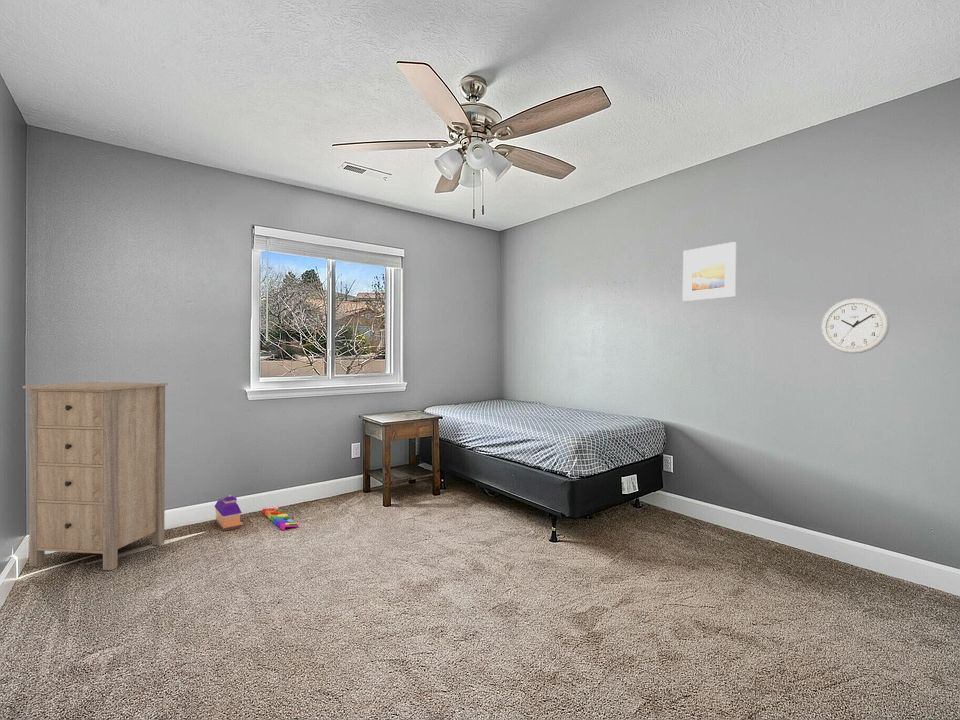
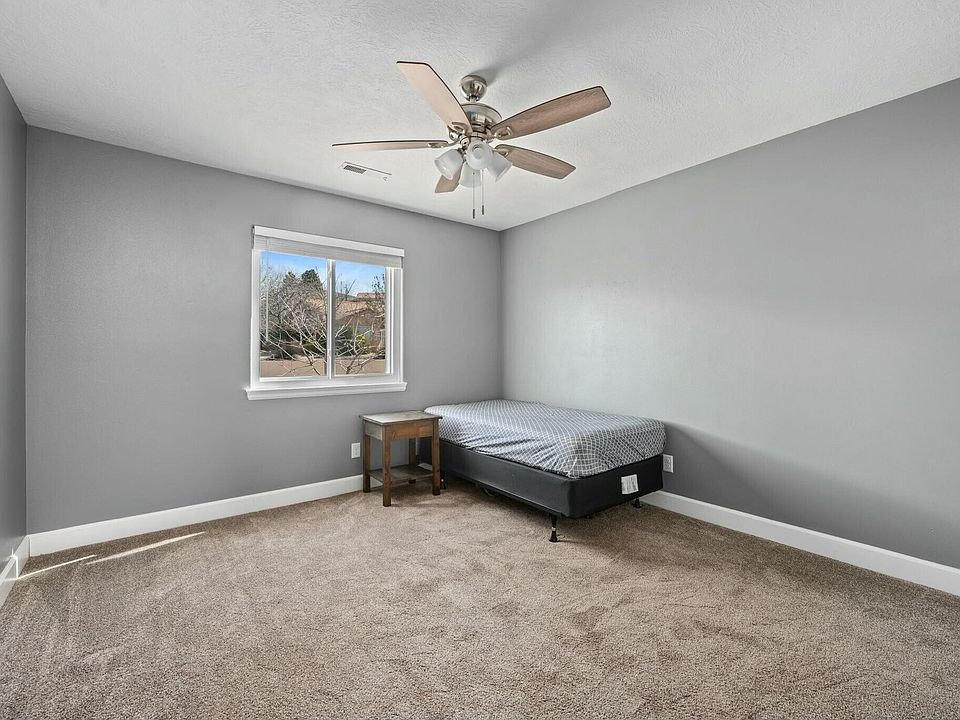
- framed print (708, 272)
- storage cabinet (99, 469)
- wall clock (853, 325)
- toy house (229, 509)
- knob puzzle (279, 516)
